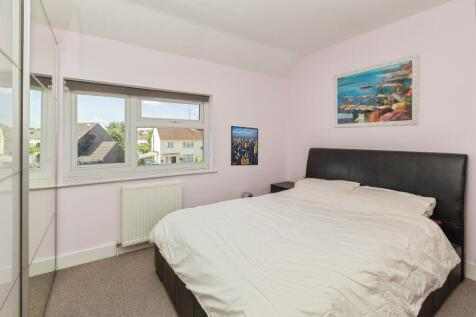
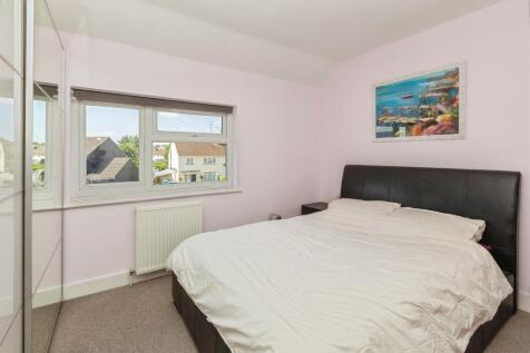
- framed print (244, 146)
